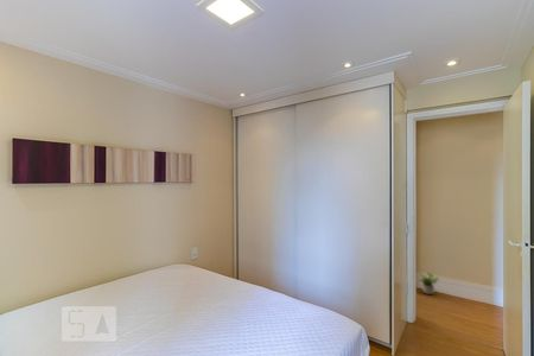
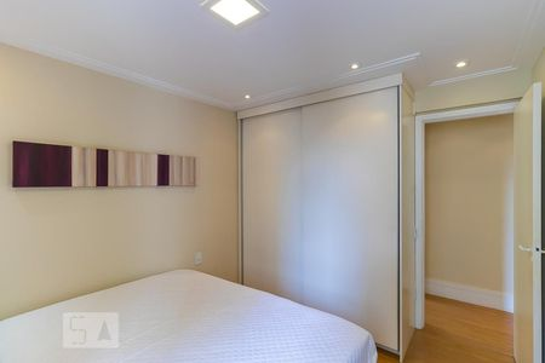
- potted plant (427, 282)
